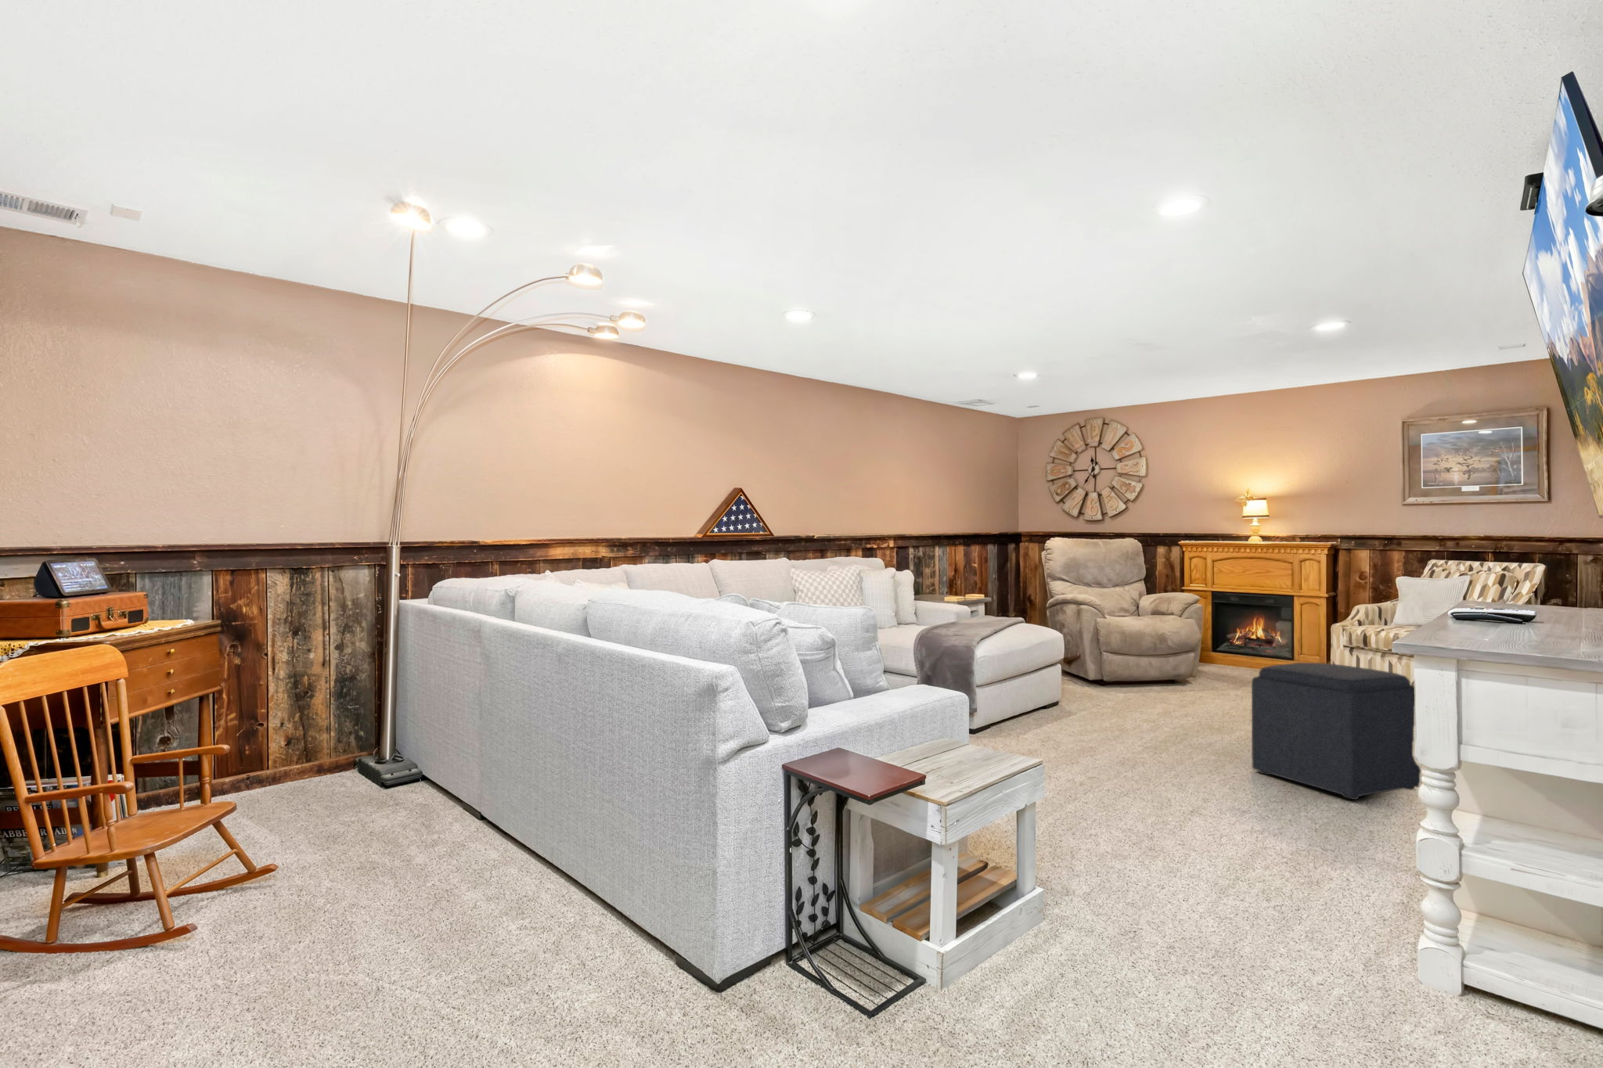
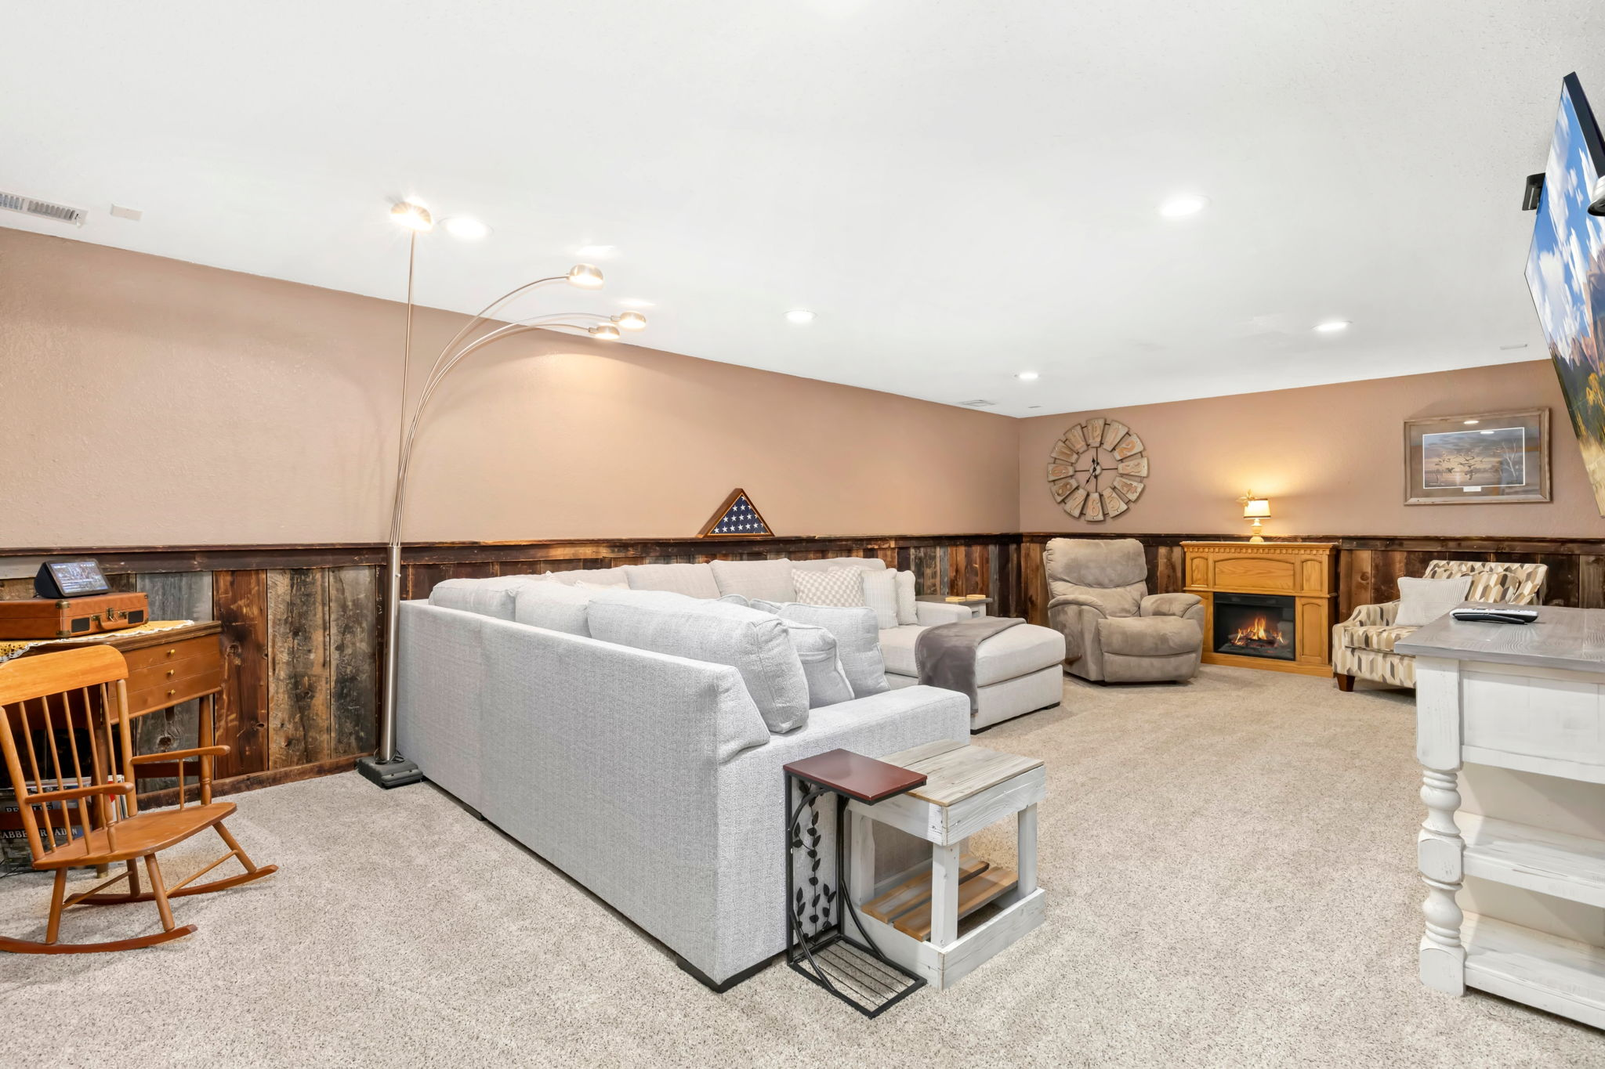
- ottoman (1332, 724)
